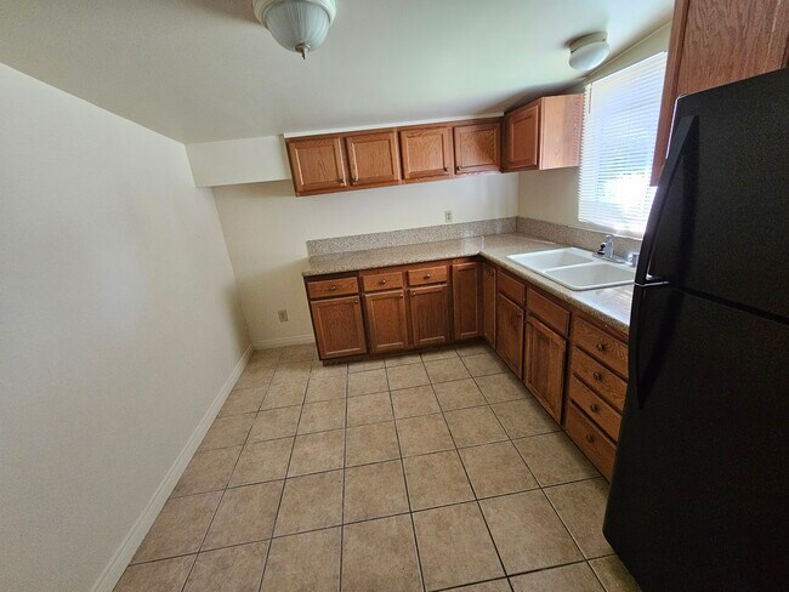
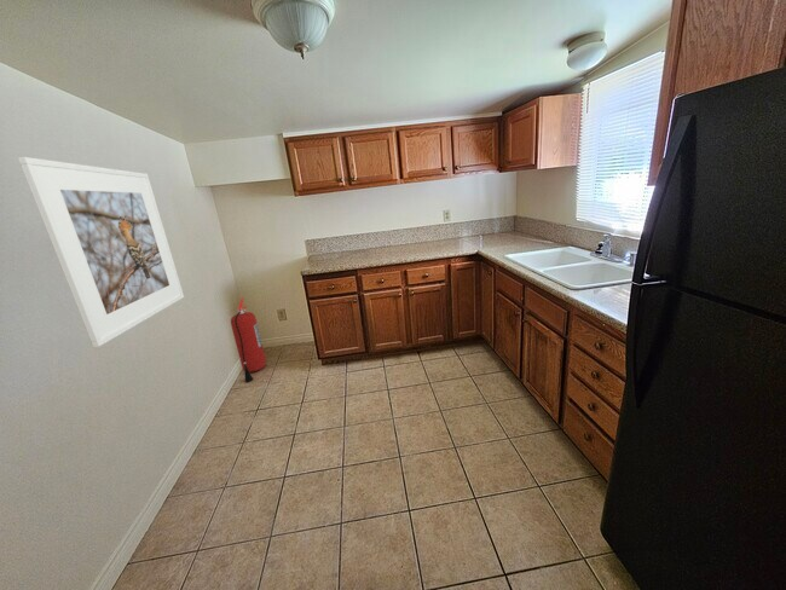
+ fire extinguisher (245, 337)
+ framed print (125, 247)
